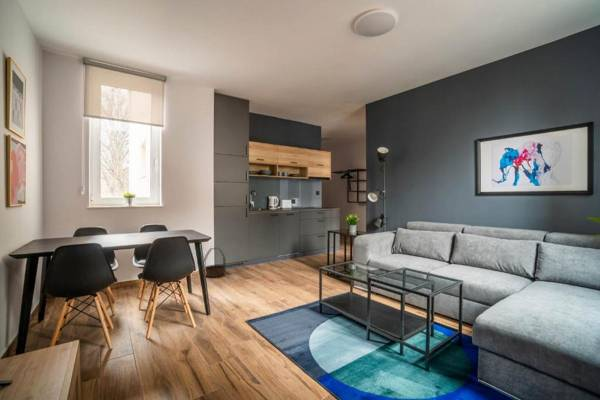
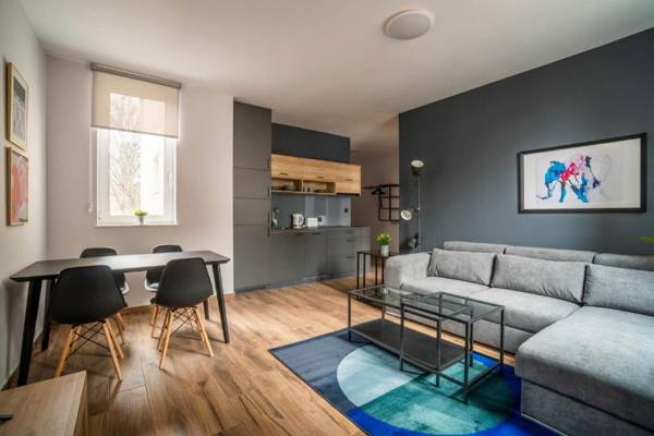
- basket (214, 265)
